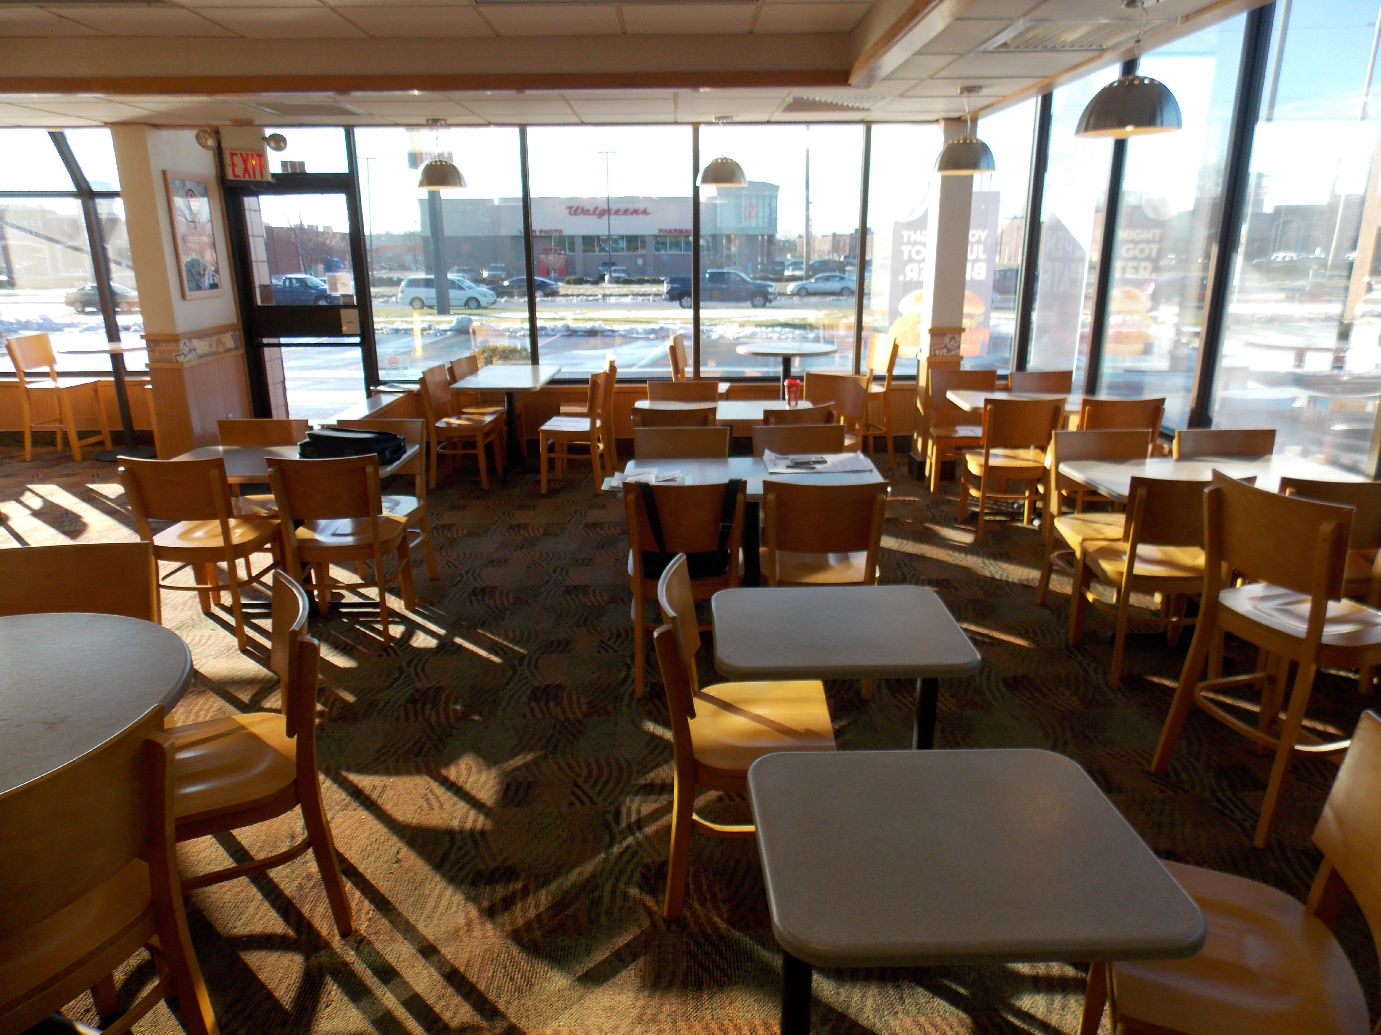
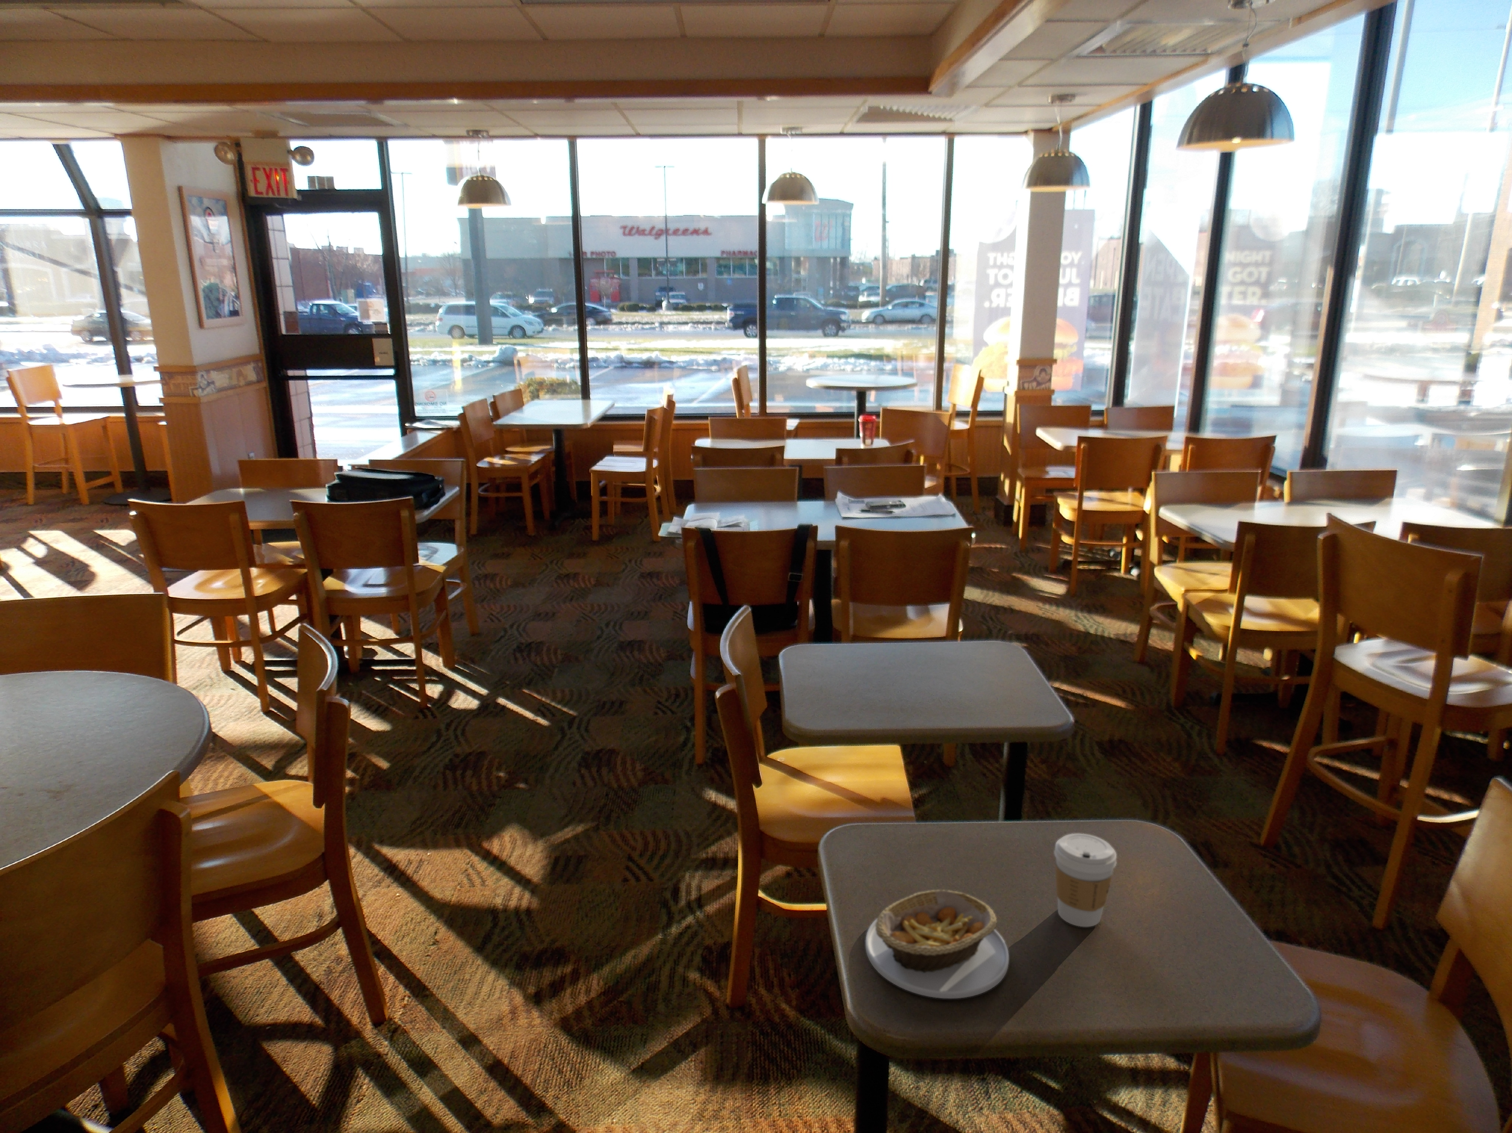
+ french fries (937, 932)
+ coffee cup (1082, 880)
